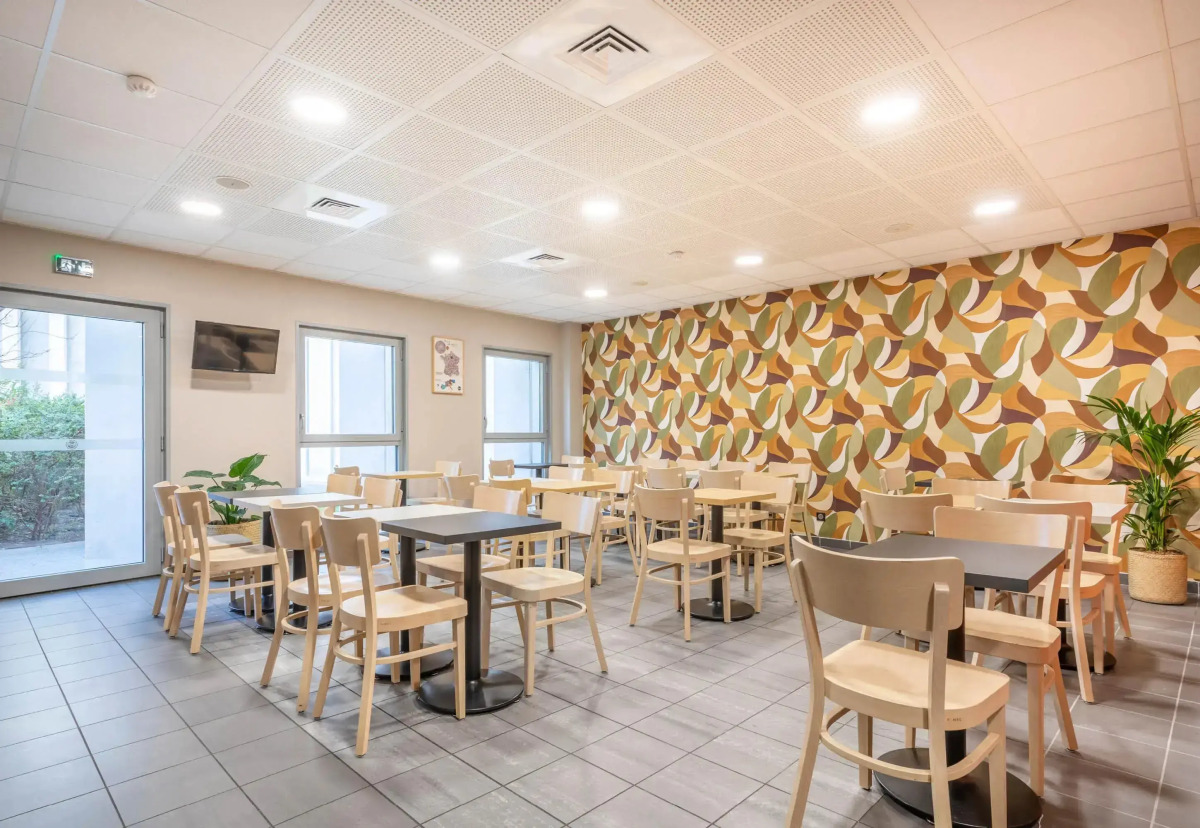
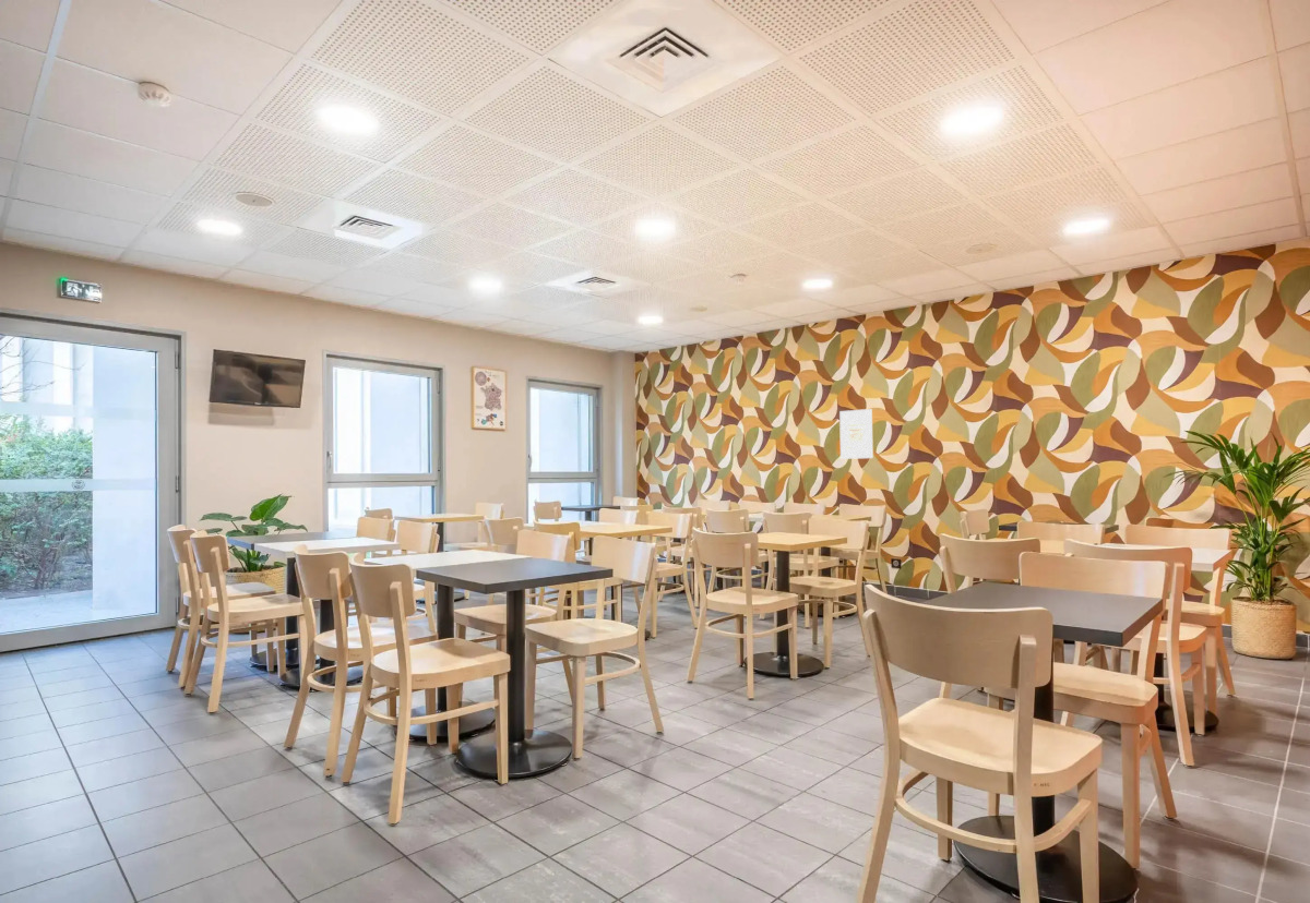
+ wall art (856, 434)
